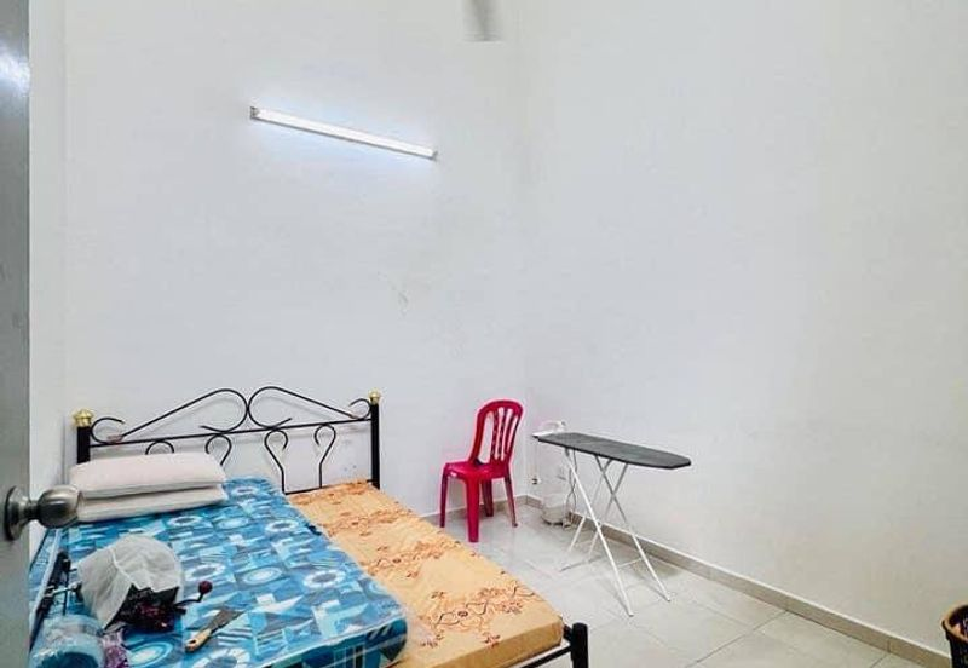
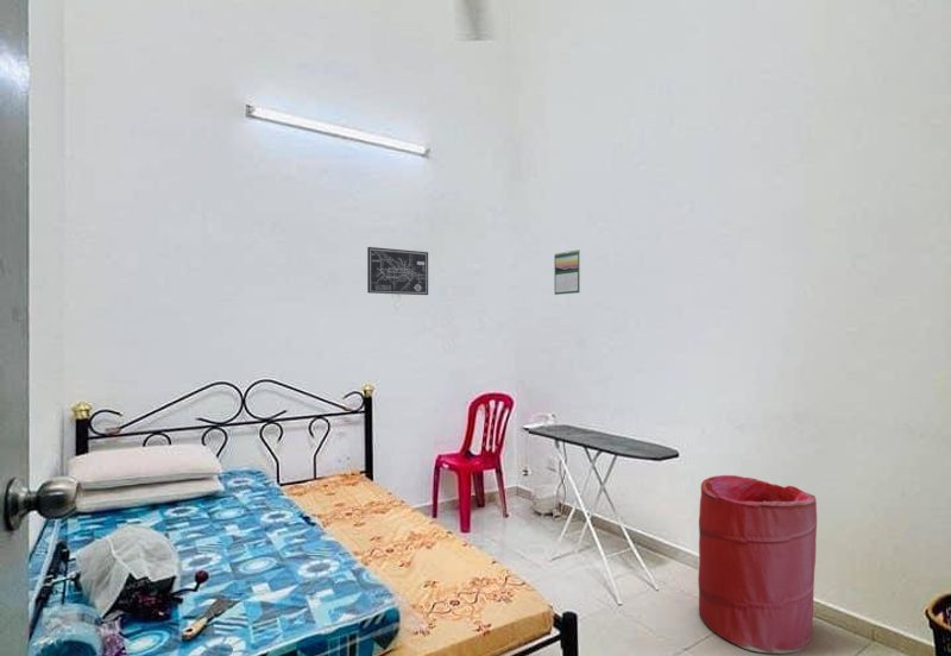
+ laundry hamper (755, 553)
+ calendar (566, 272)
+ wall art (398, 271)
